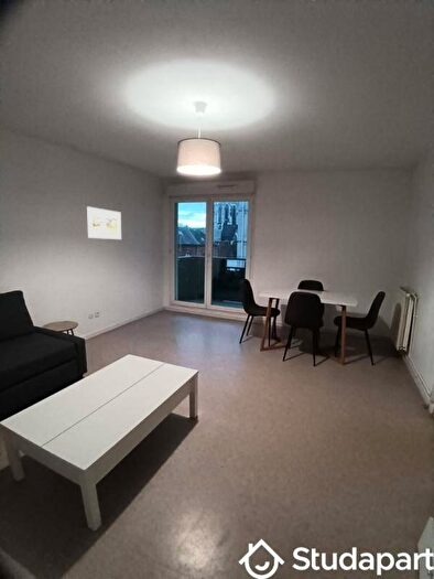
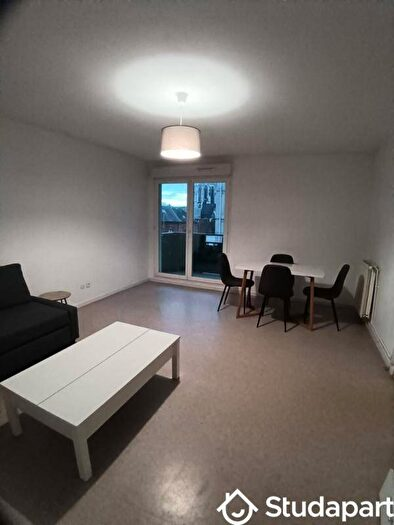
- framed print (105, 224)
